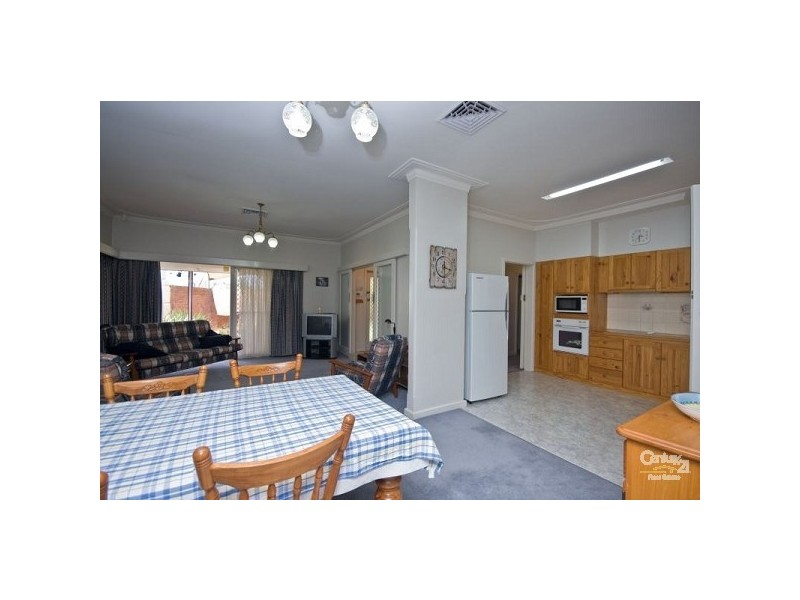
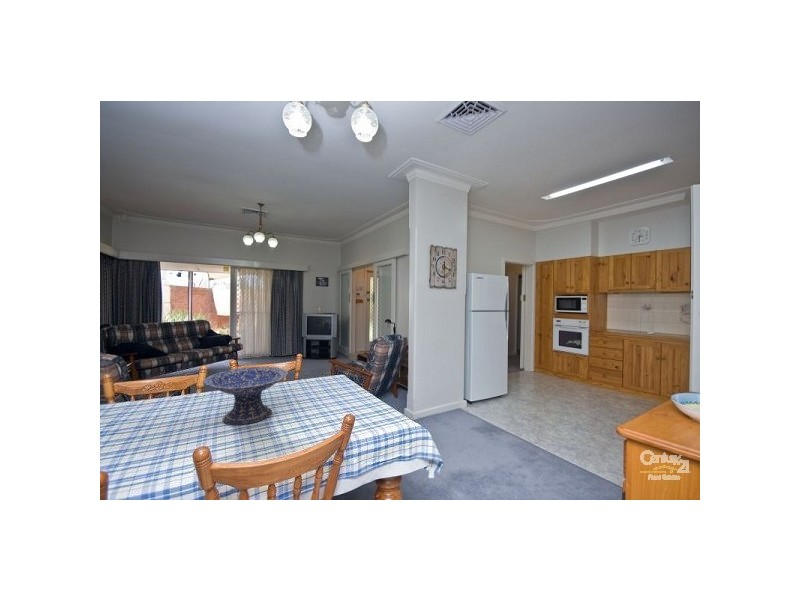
+ decorative bowl (248, 395)
